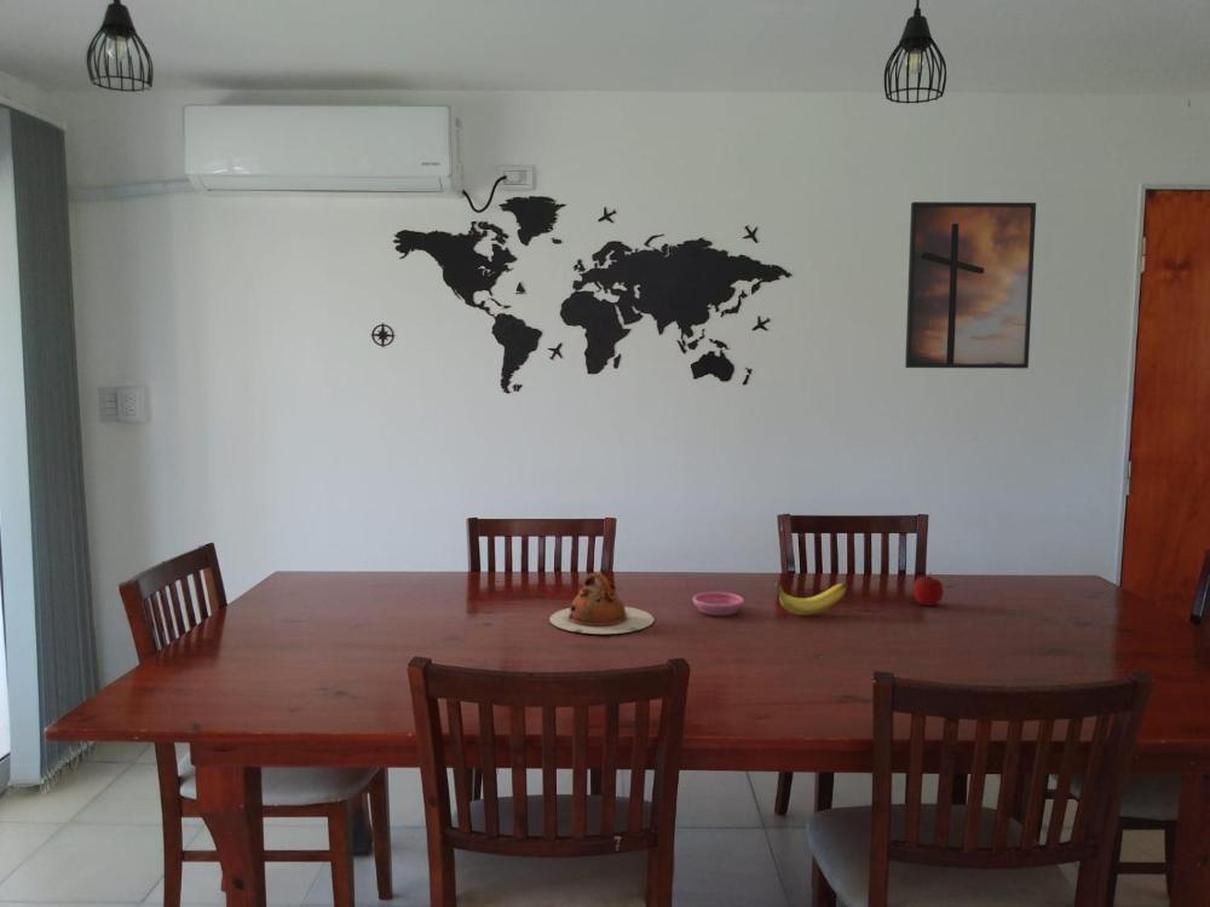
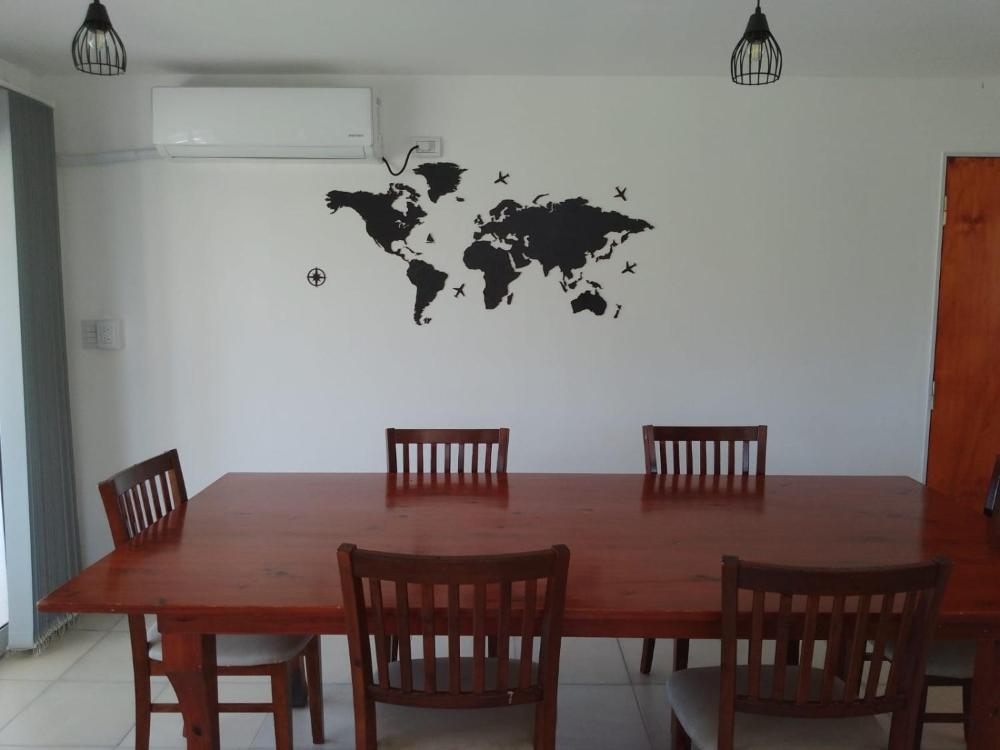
- teapot (601, 595)
- banana (809, 597)
- saucer (718, 603)
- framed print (969, 285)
- apple (928, 588)
